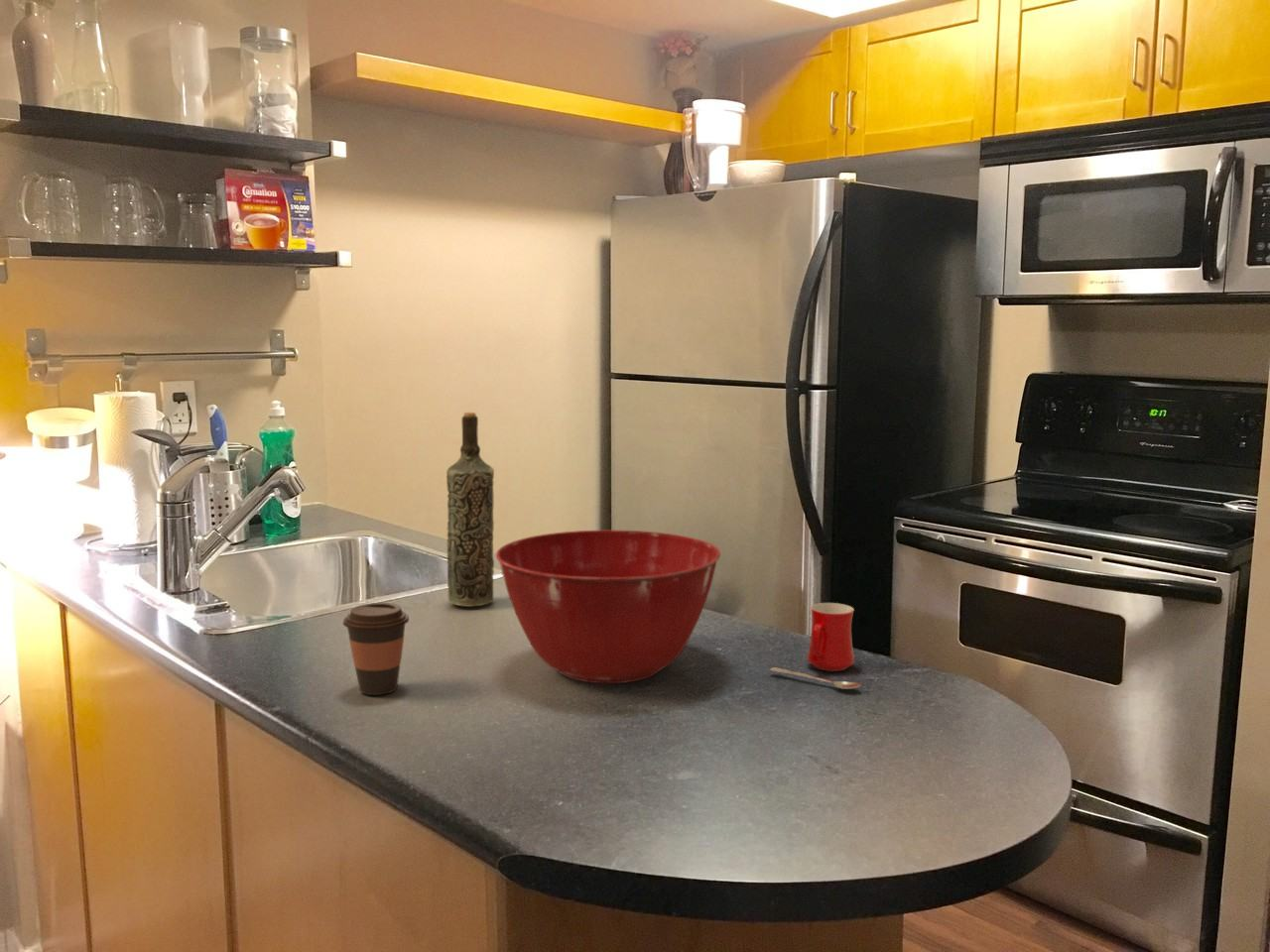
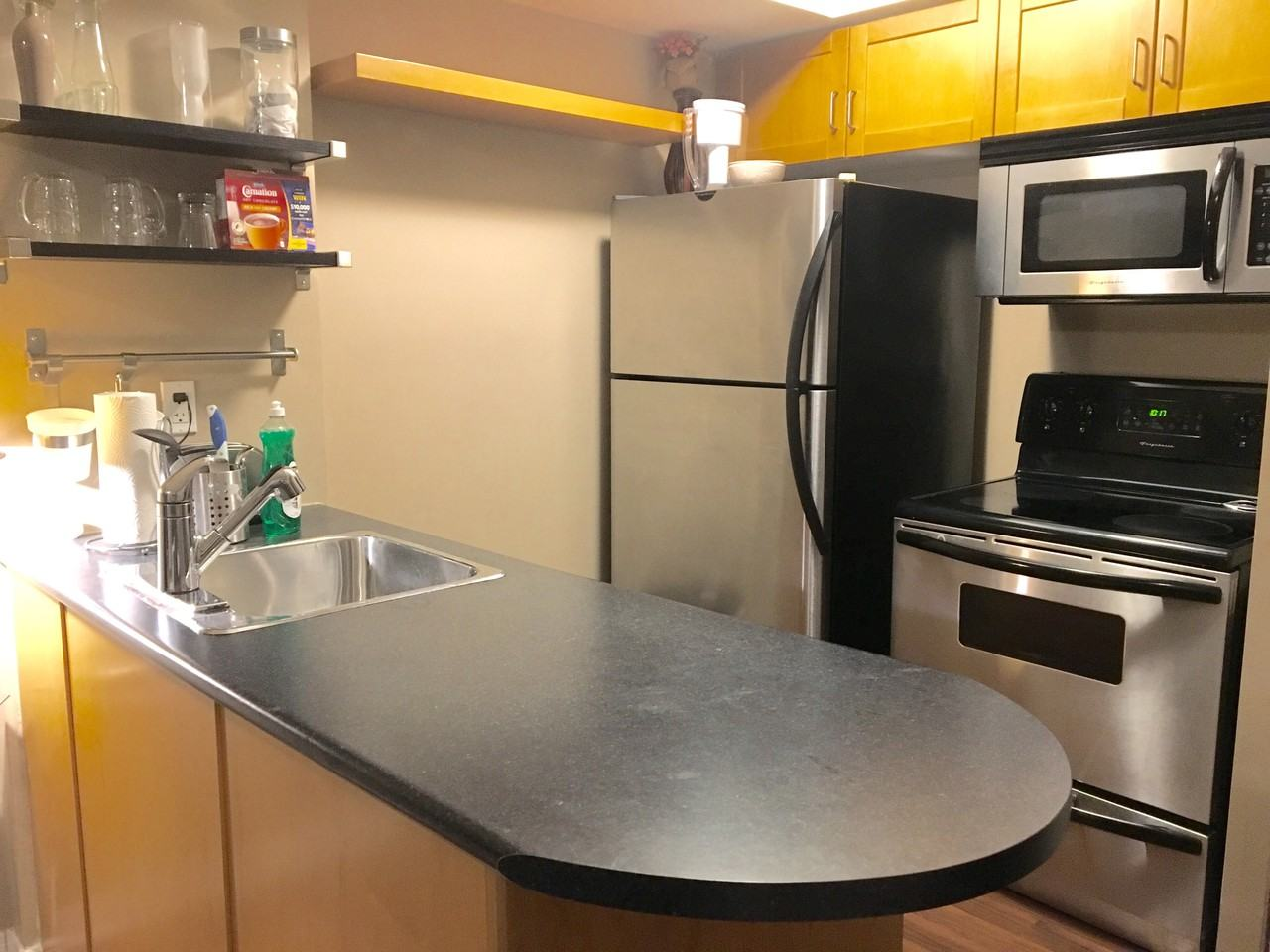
- mug (830, 643)
- coffee cup (377, 649)
- bottle (469, 509)
- mixing bowl (608, 609)
